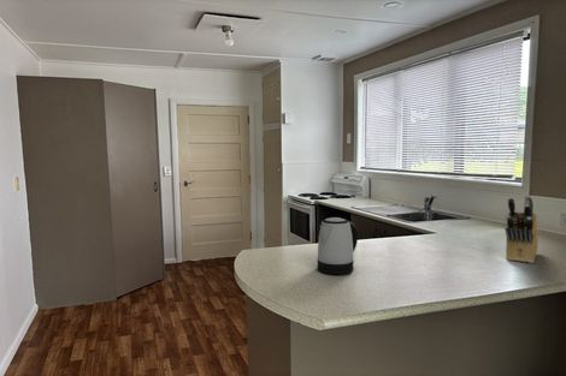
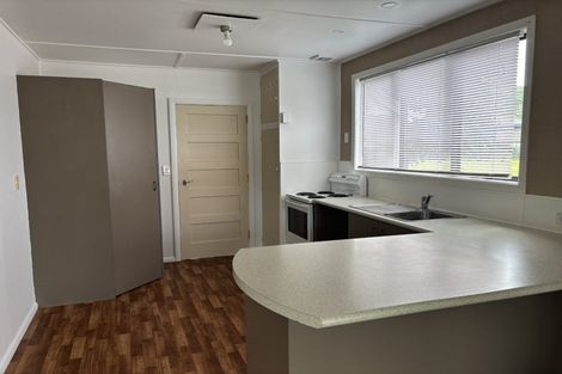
- kettle (338, 243)
- knife block (521, 225)
